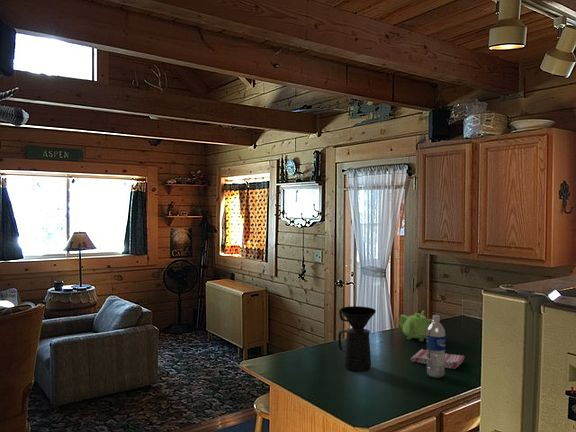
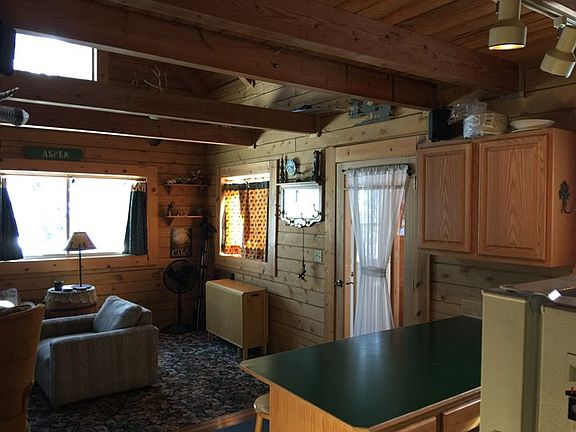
- dish towel (445, 357)
- coffee maker (357, 338)
- teapot (417, 325)
- water bottle (435, 345)
